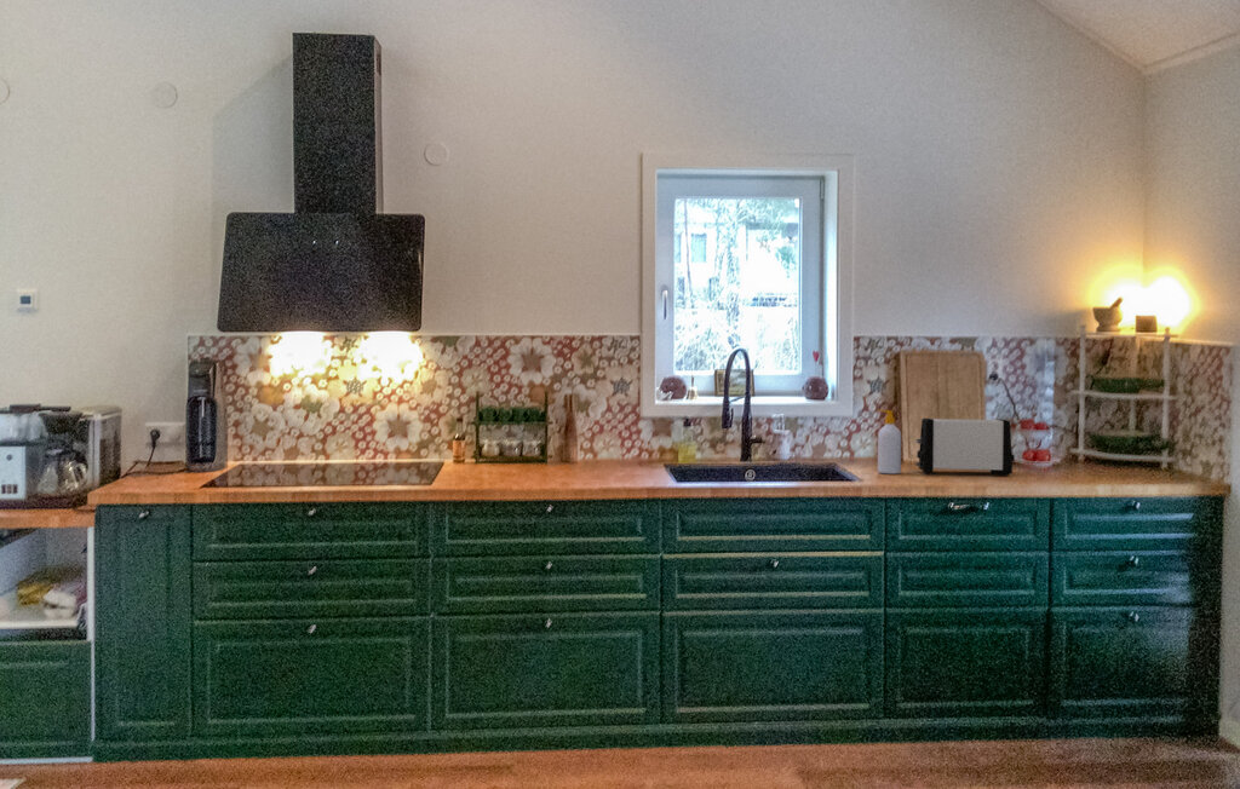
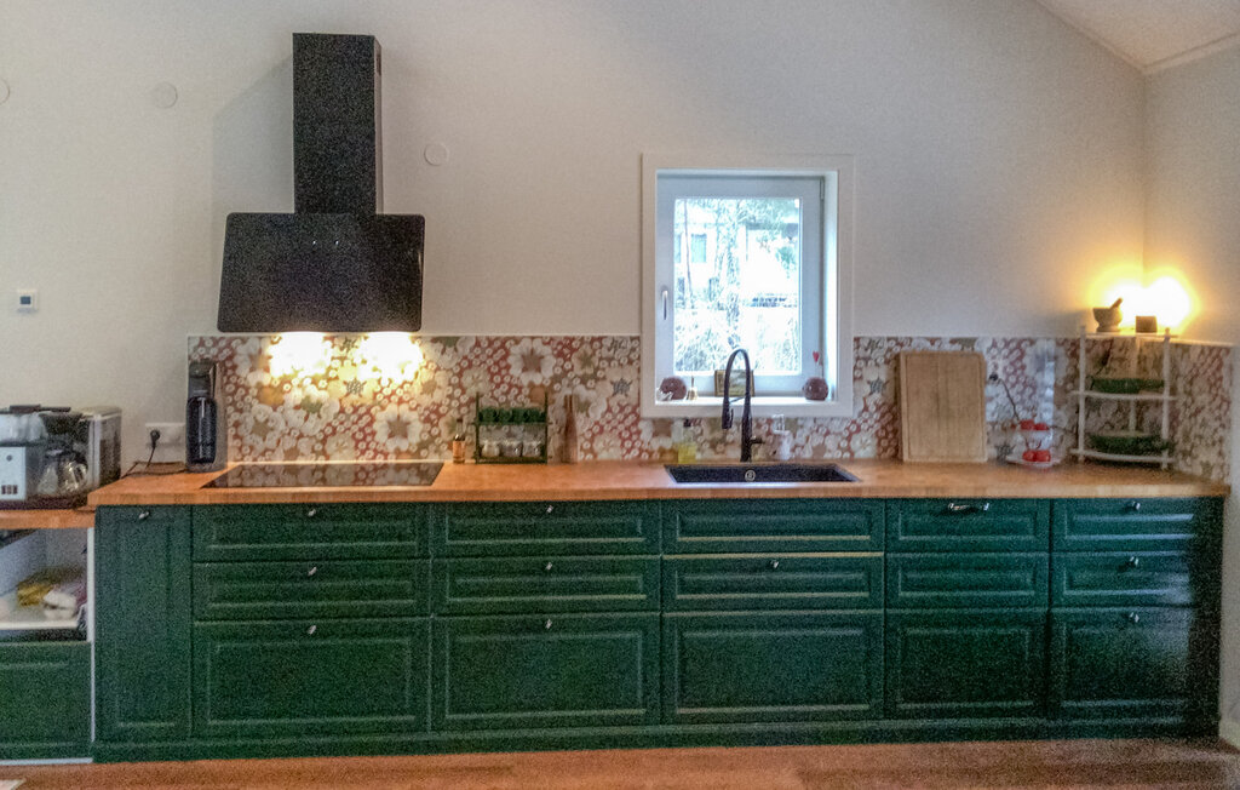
- toaster (963, 445)
- soap bottle (888, 440)
